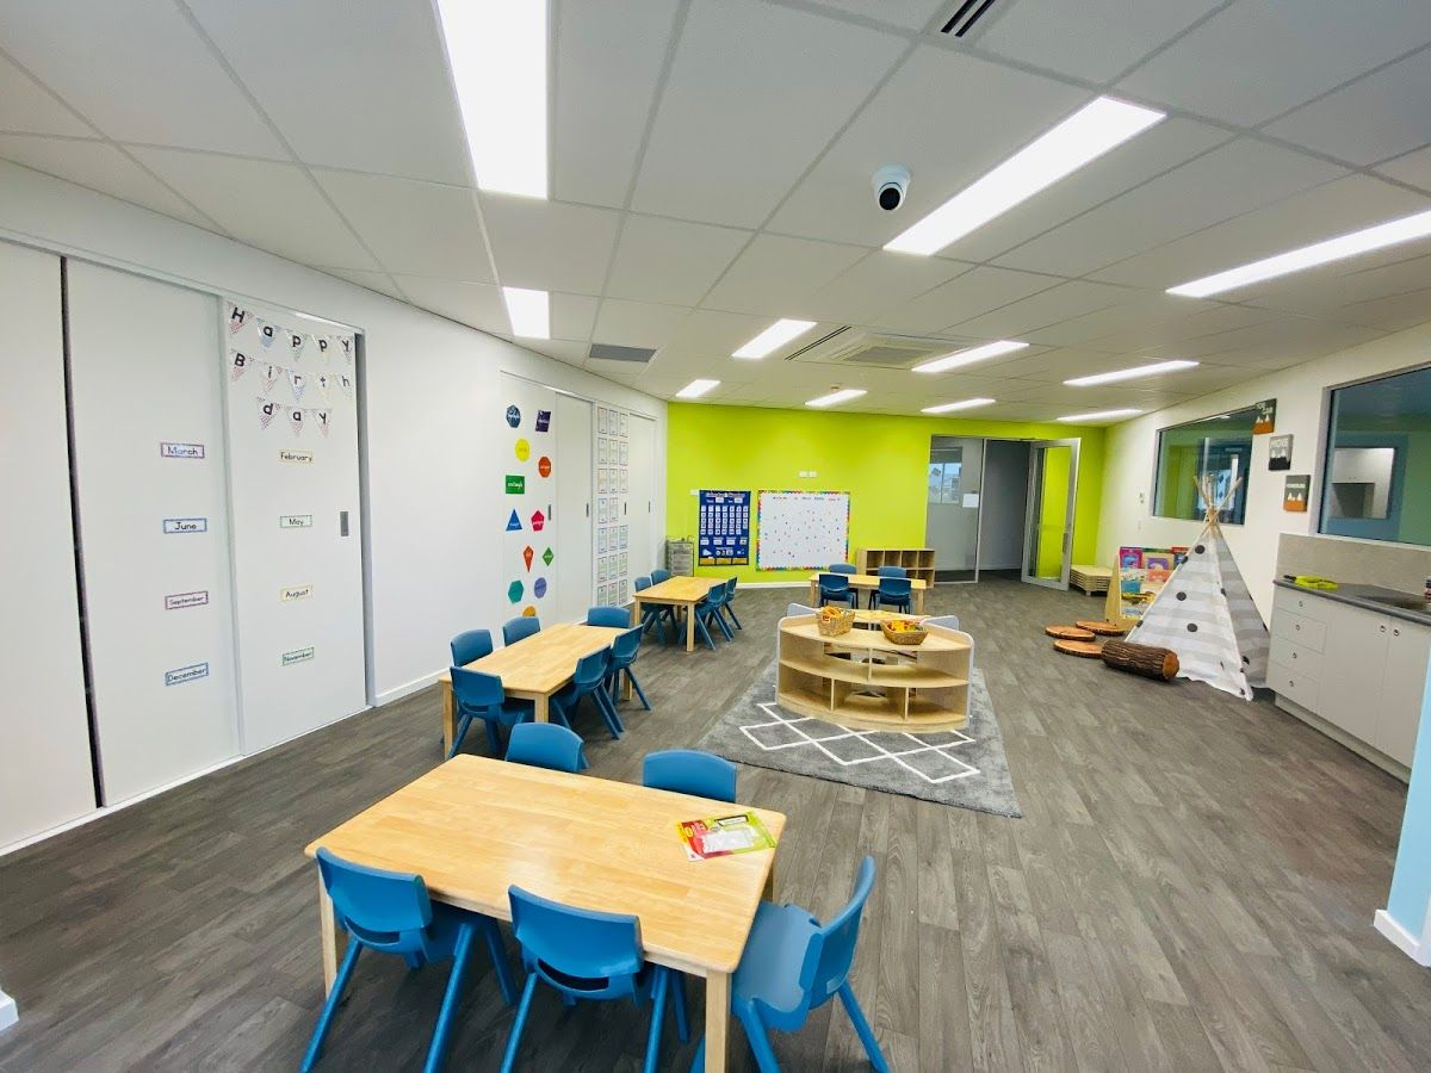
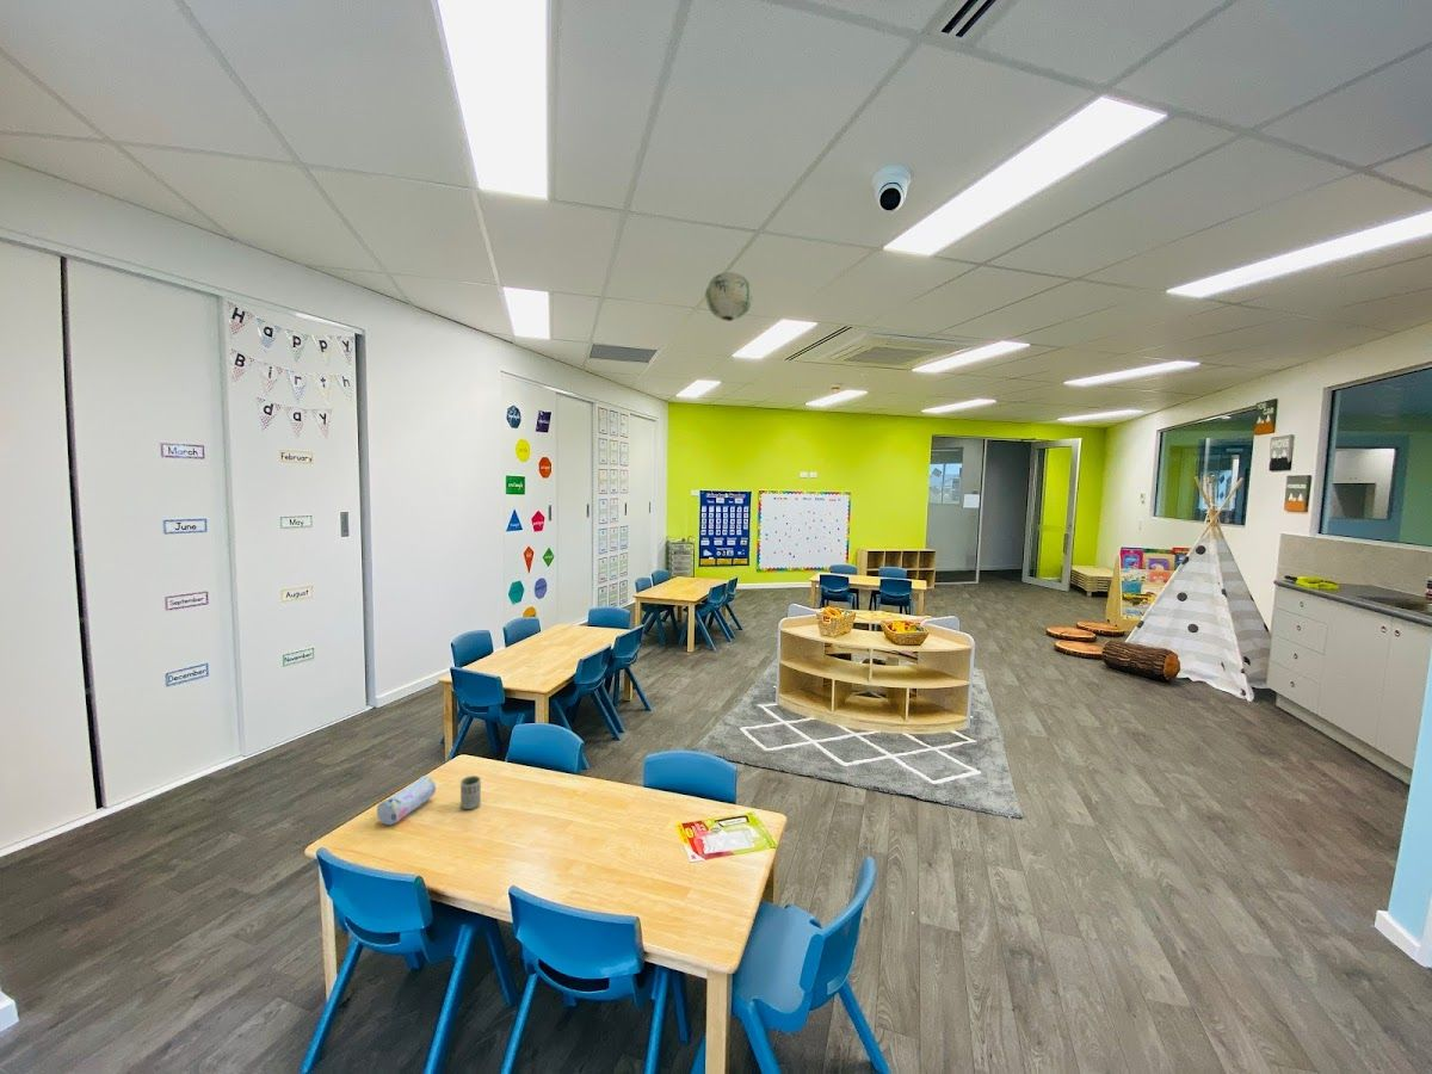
+ cup (470, 792)
+ paper lantern (728, 296)
+ pencil case (407, 798)
